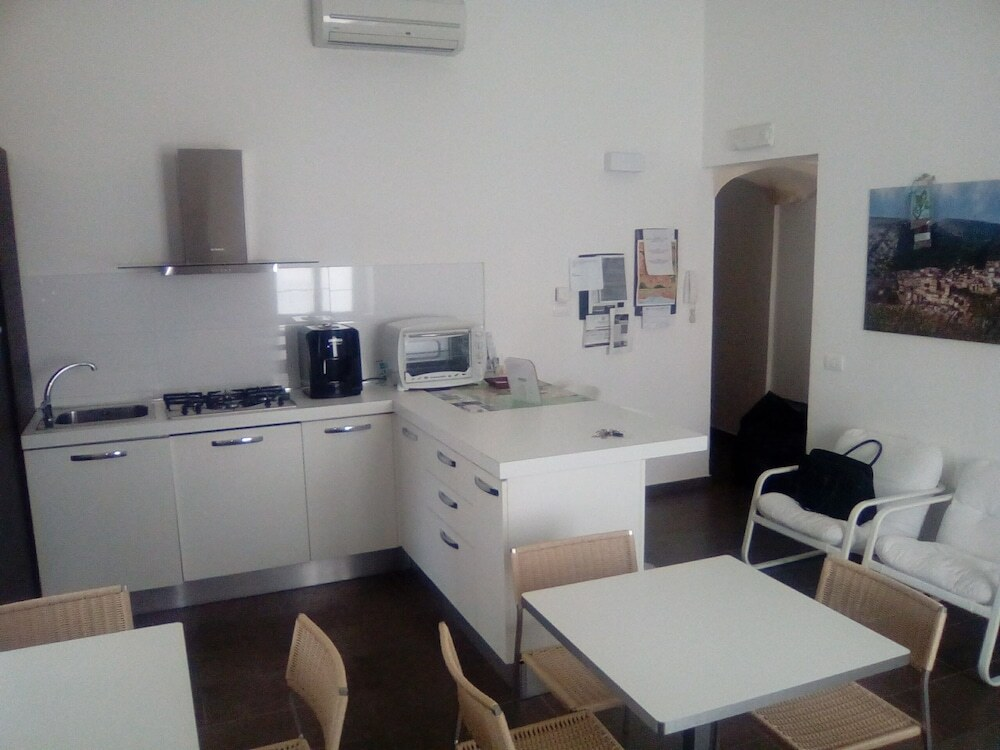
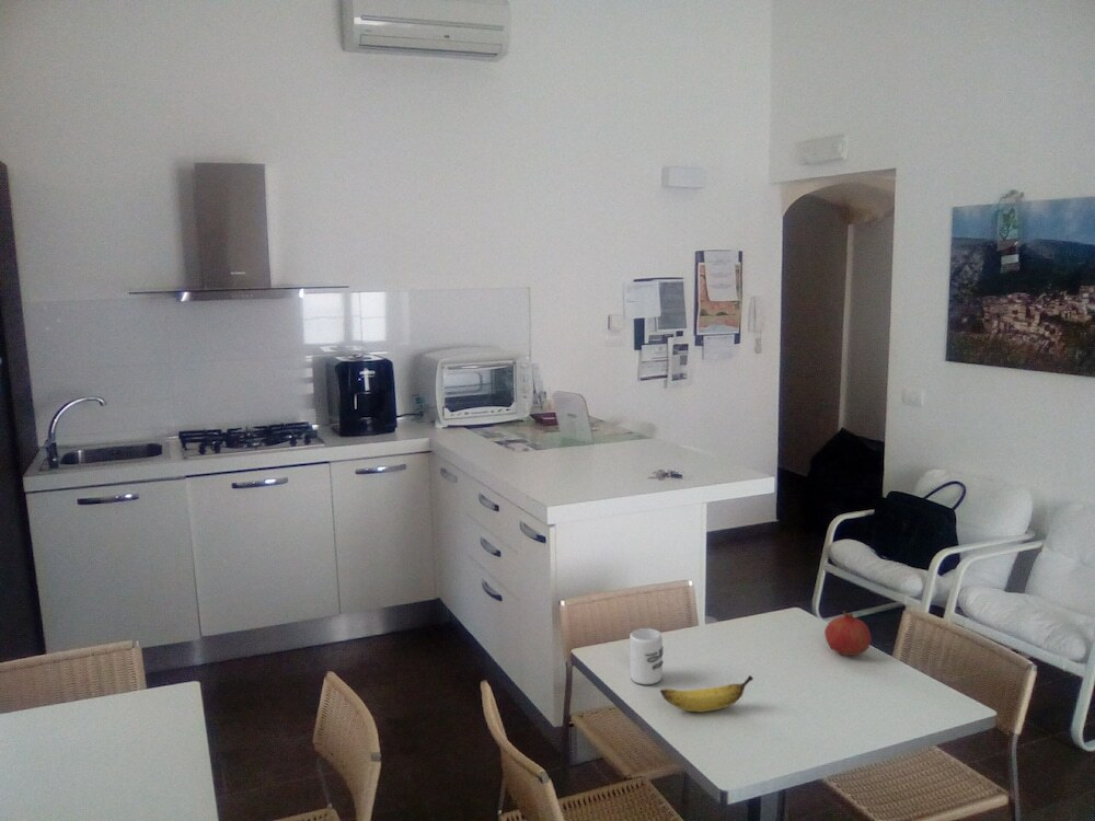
+ cup (646, 656)
+ fruit (848, 632)
+ banana (706, 694)
